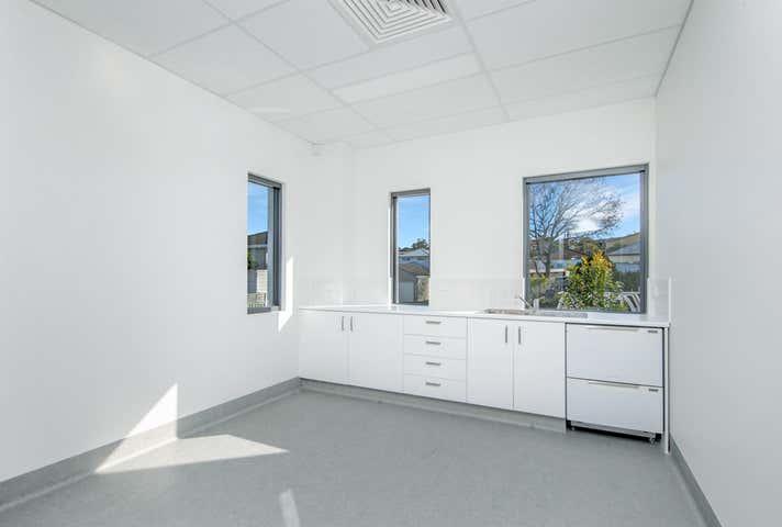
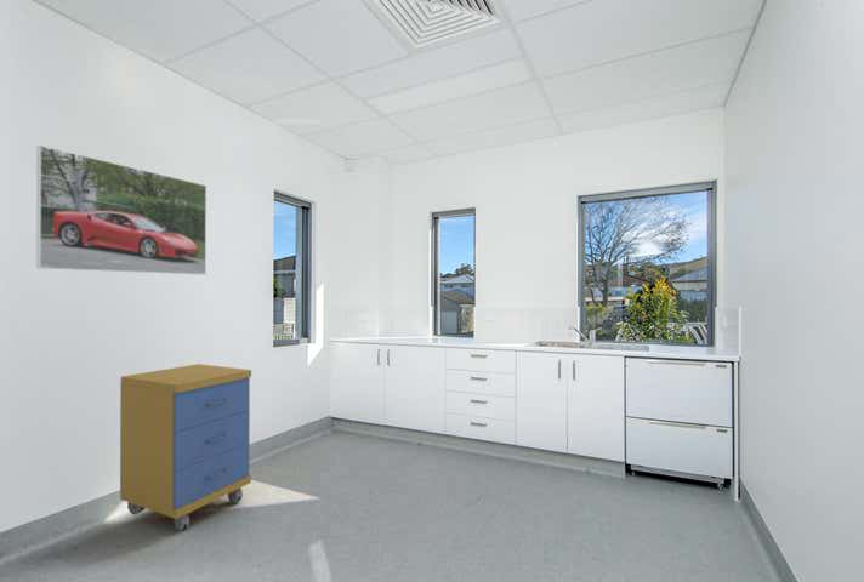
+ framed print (133, 219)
+ storage cabinet (188, 440)
